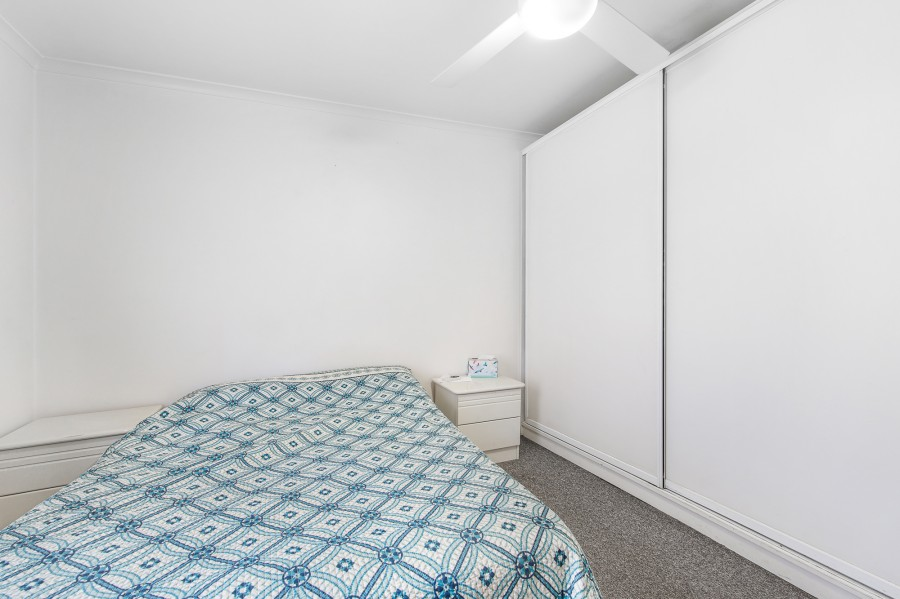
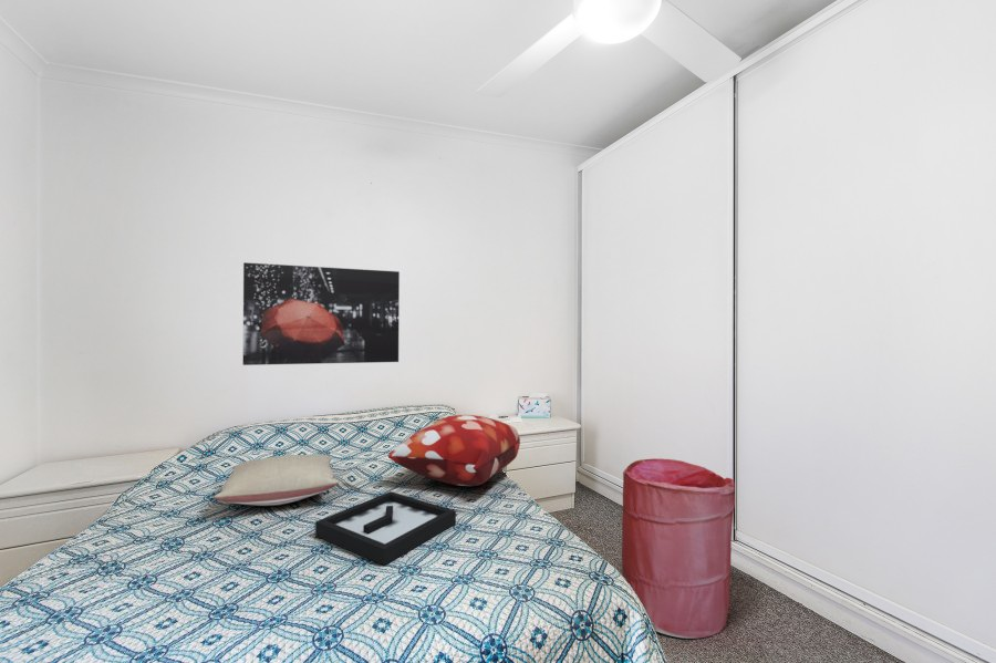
+ decorative pillow (459, 447)
+ decorative tray (387, 522)
+ wall art (325, 315)
+ laundry hamper (675, 537)
+ pillow (282, 475)
